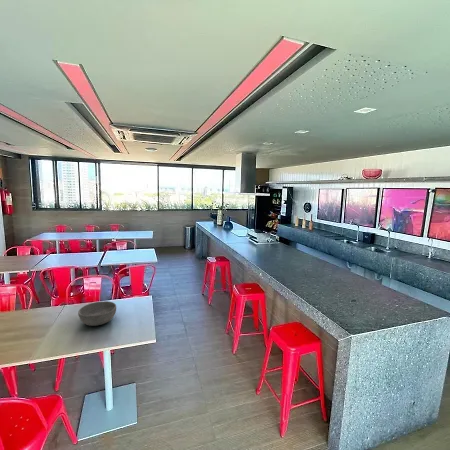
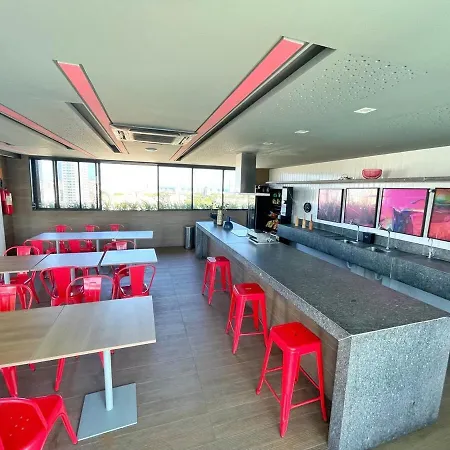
- bowl (98, 314)
